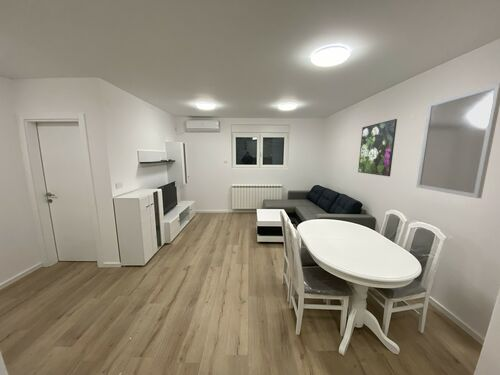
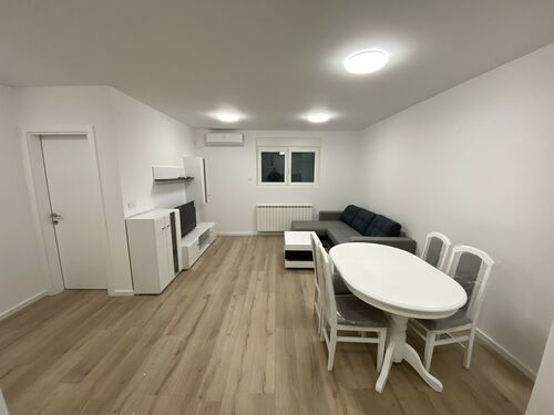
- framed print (374, 149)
- home mirror (451, 145)
